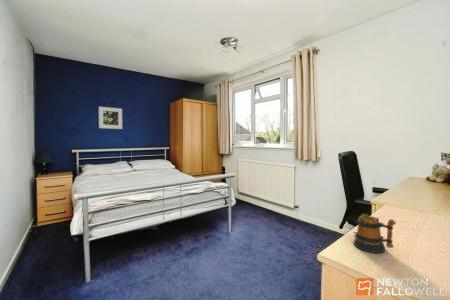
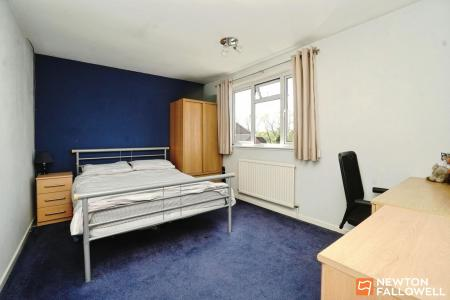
- mug (373, 231)
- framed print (110, 118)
